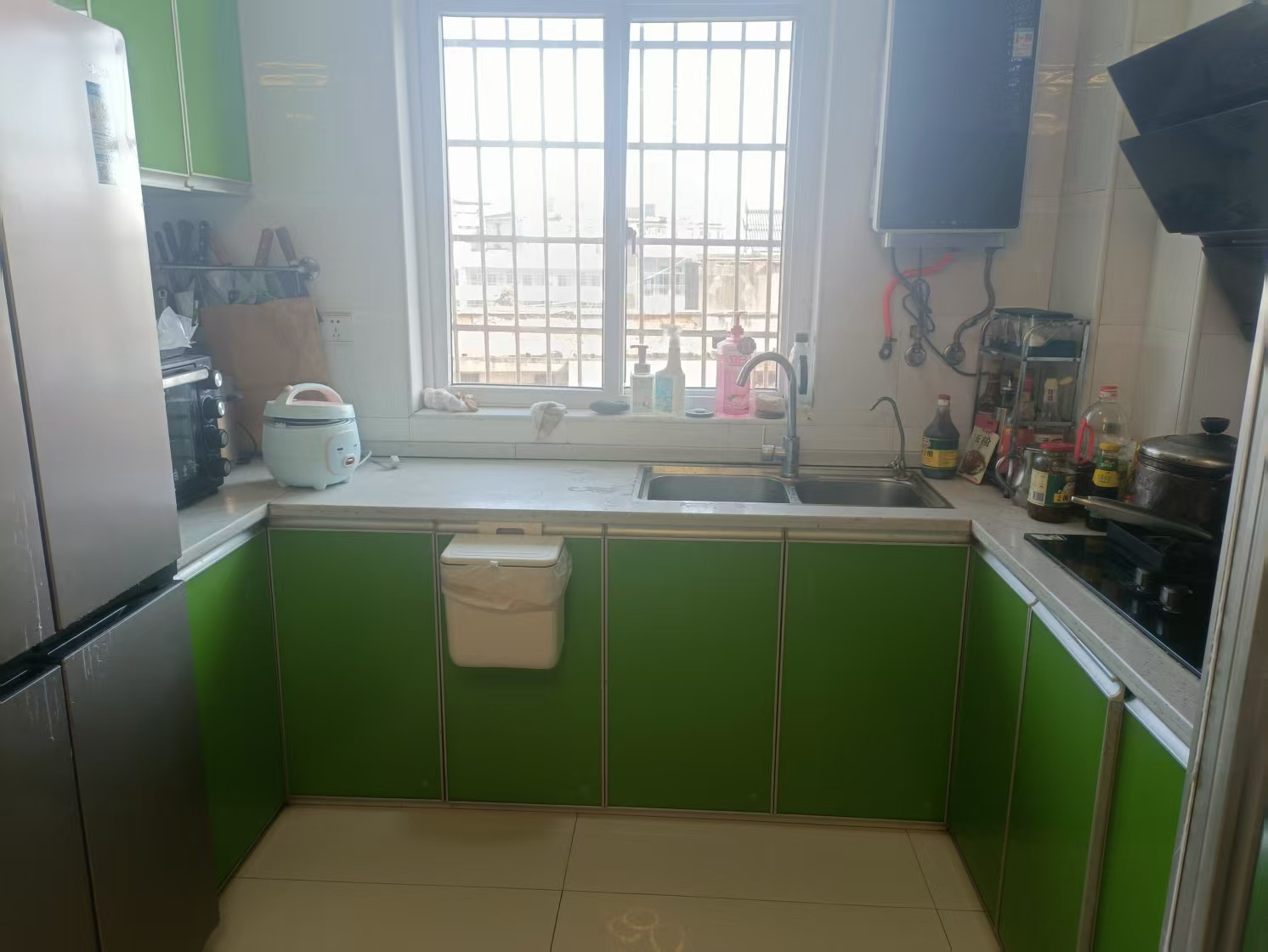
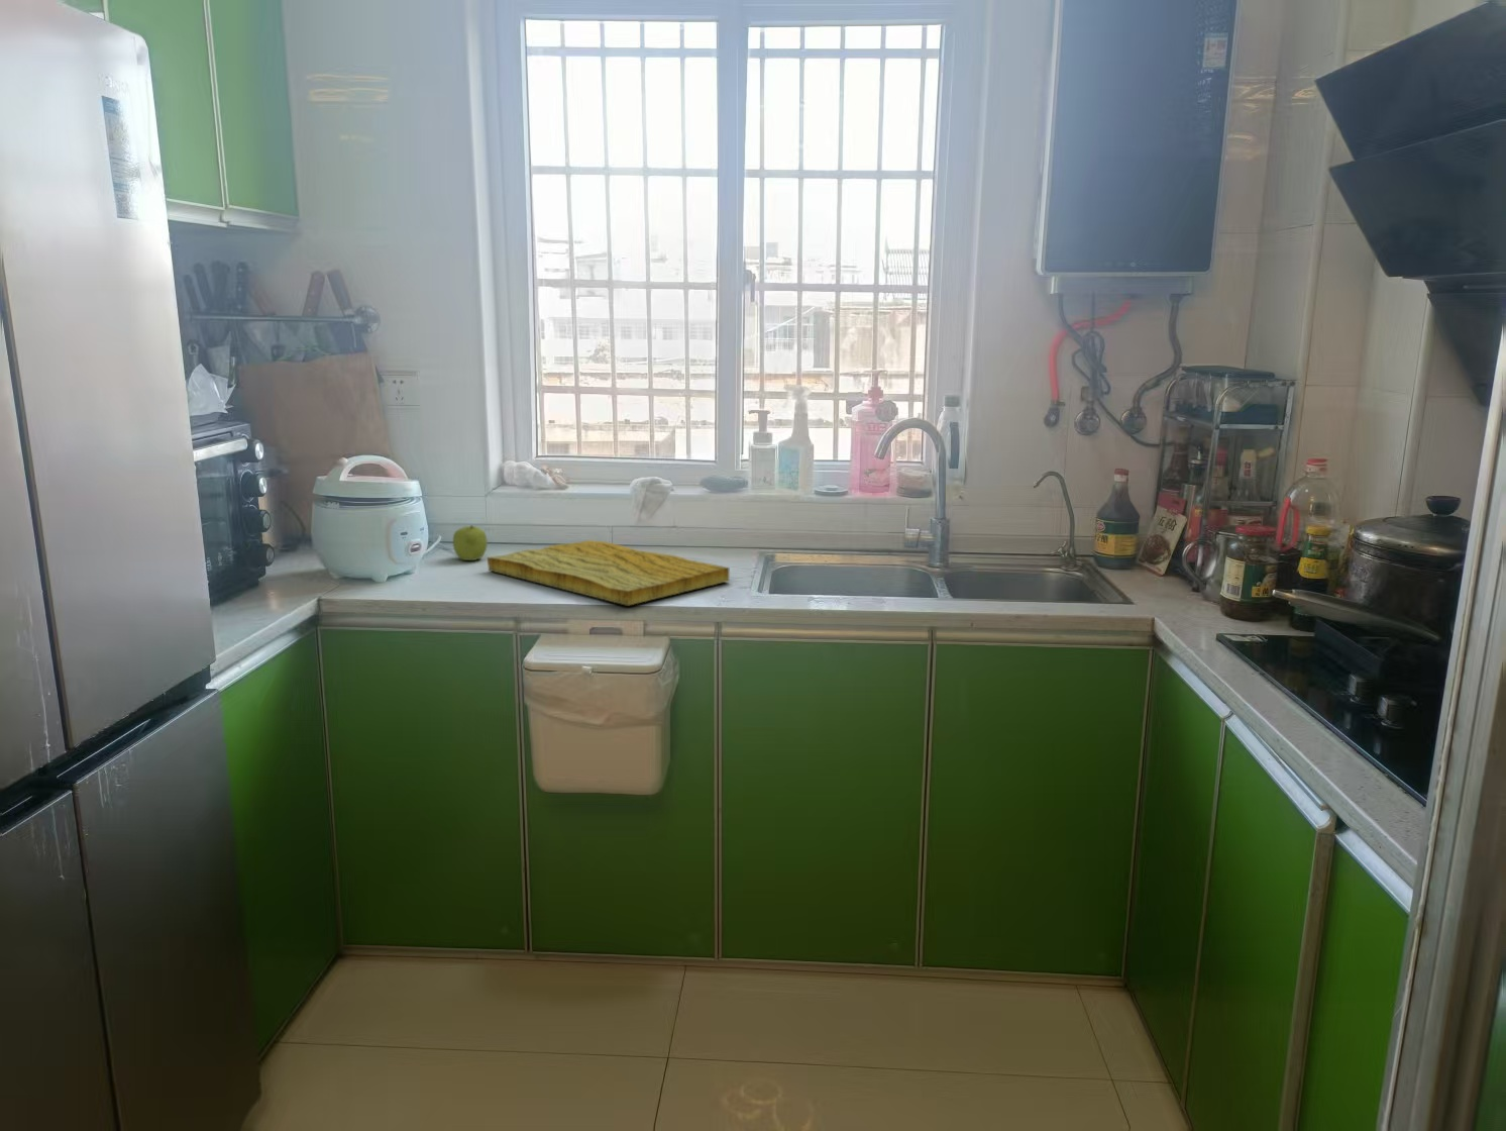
+ cutting board (607, 567)
+ fruit (469, 542)
